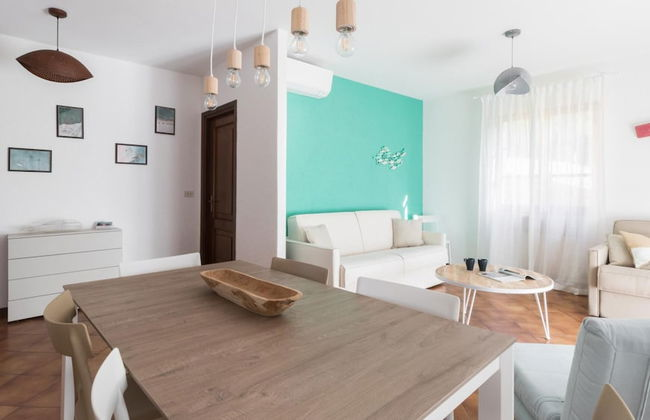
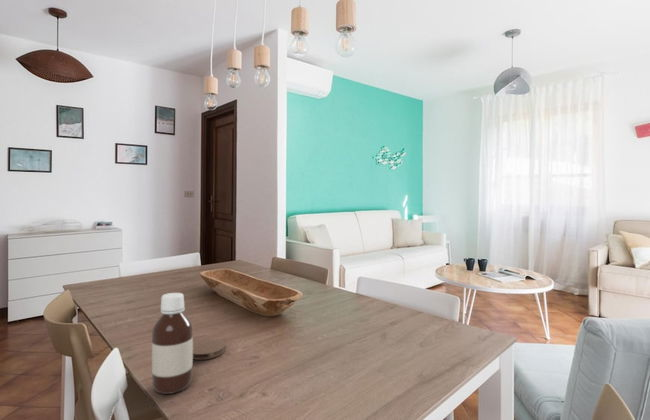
+ coaster (205, 349)
+ bottle (172, 340)
